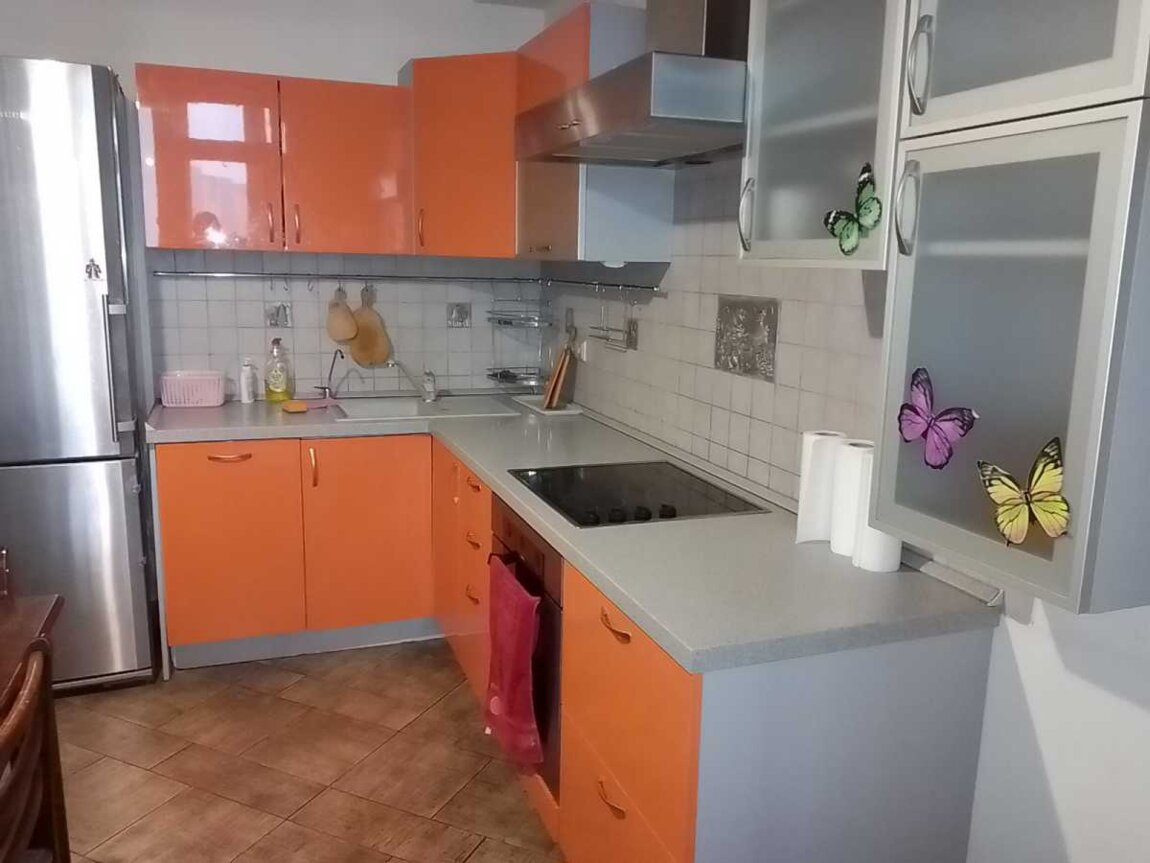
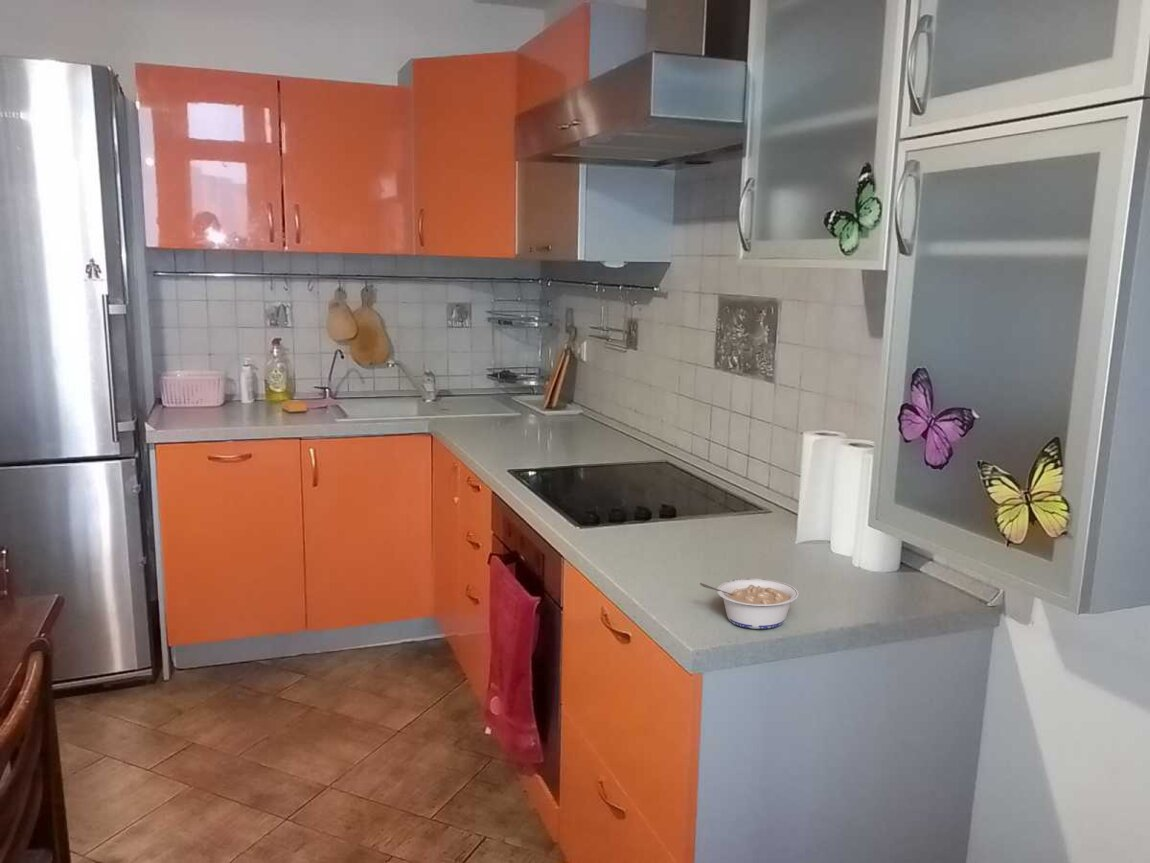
+ legume (754, 602)
